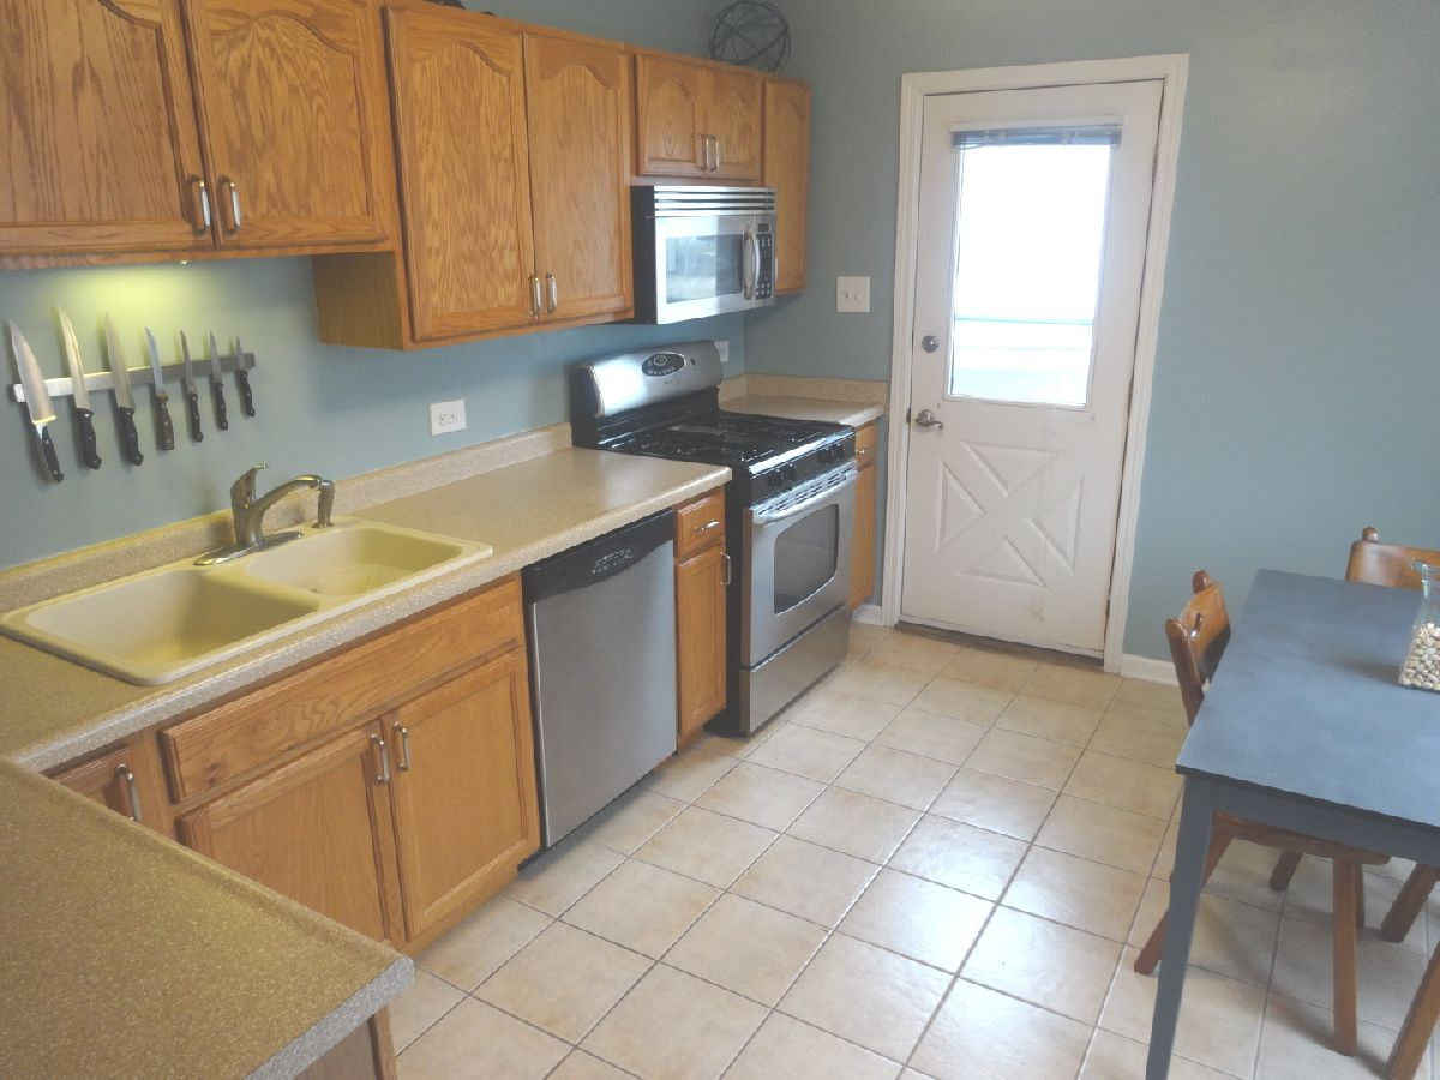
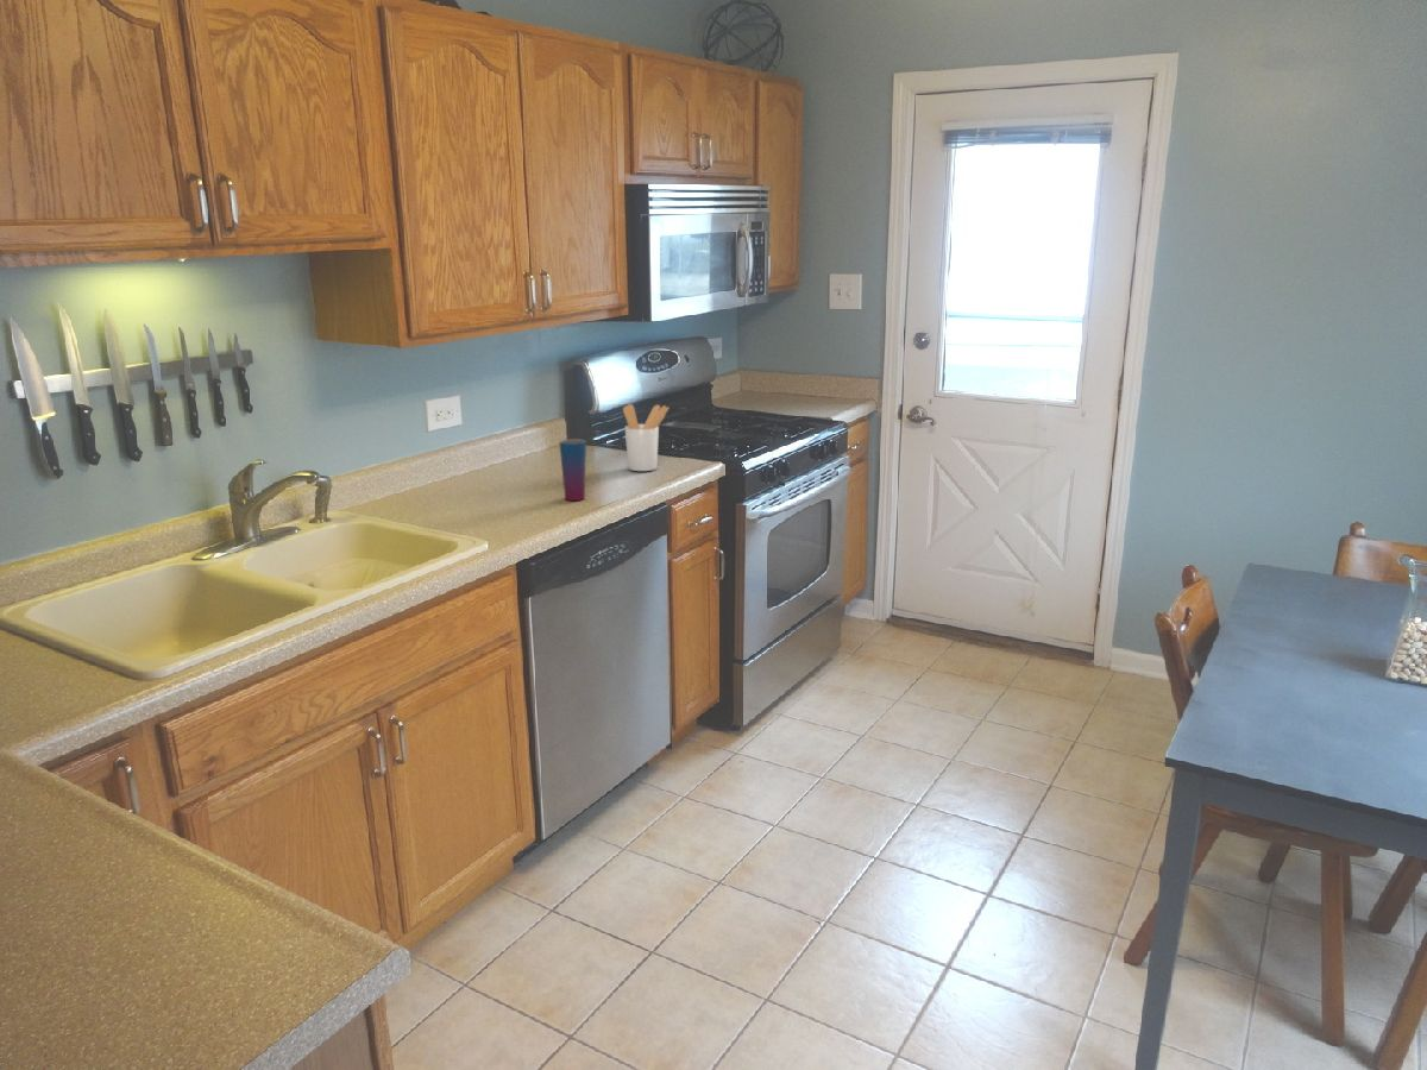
+ cup (573, 470)
+ utensil holder (647, 435)
